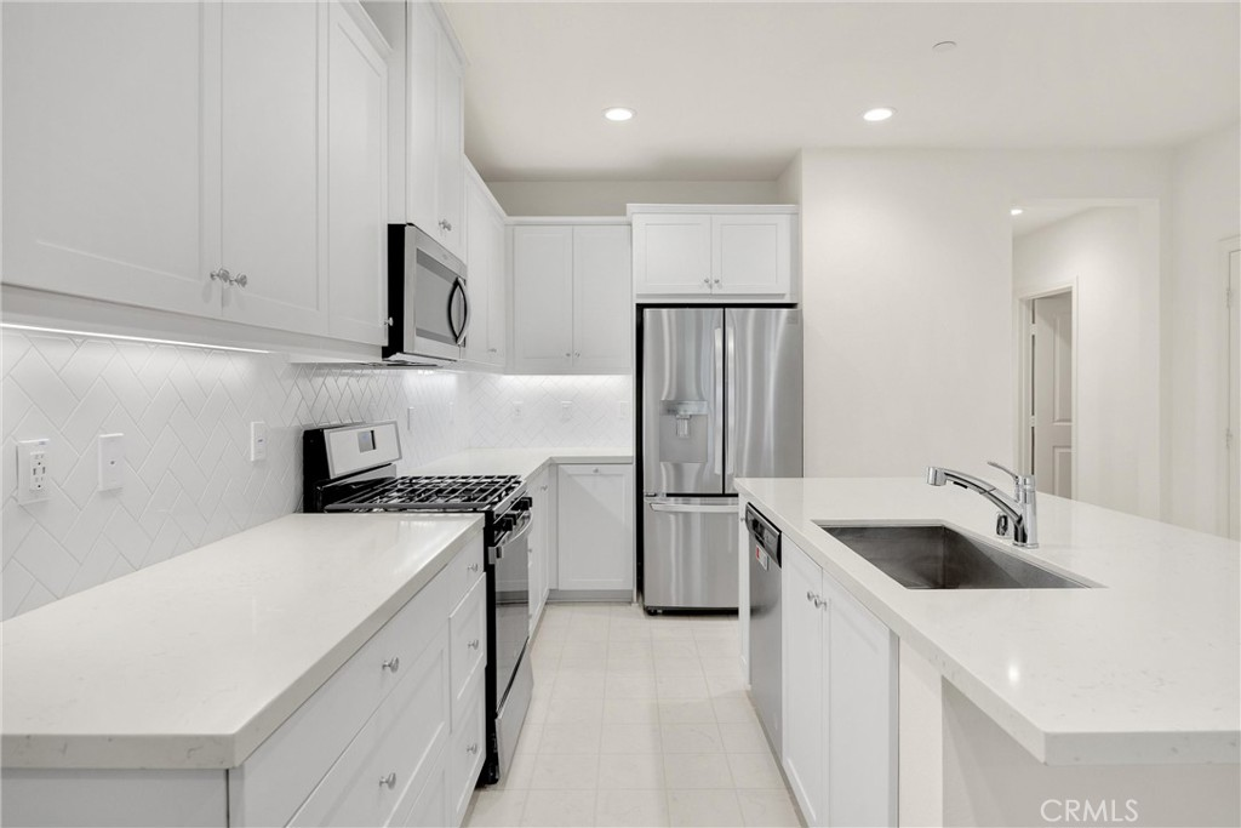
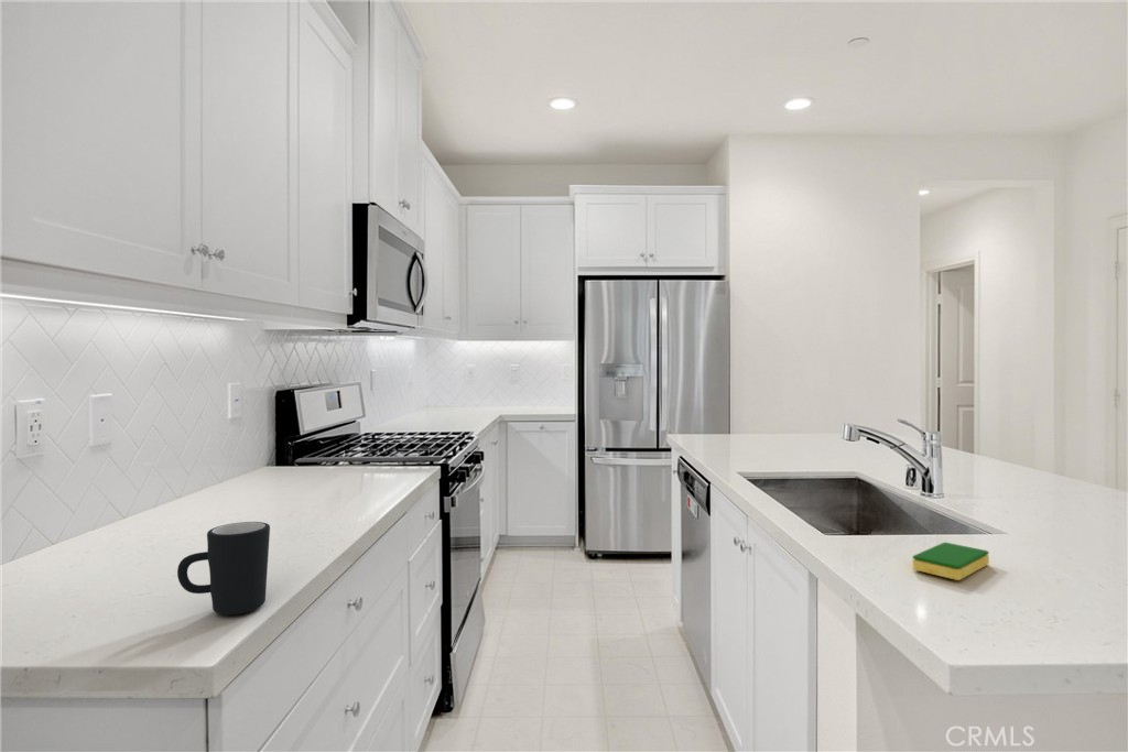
+ mug (225, 569)
+ dish sponge (951, 559)
